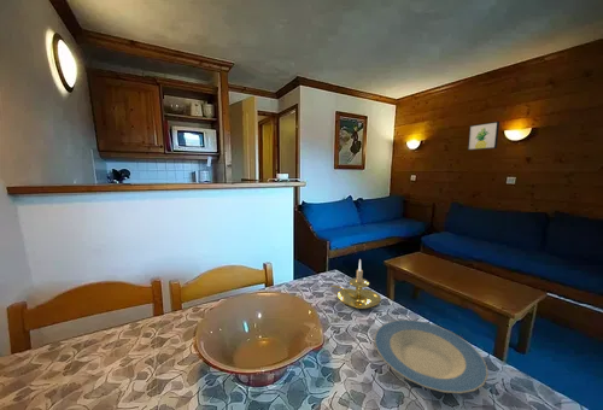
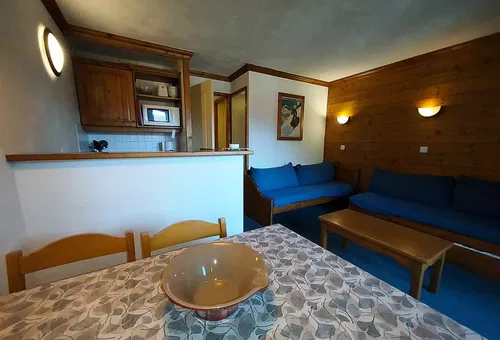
- wall art (482, 136)
- plate (425, 353)
- candle holder (356, 280)
